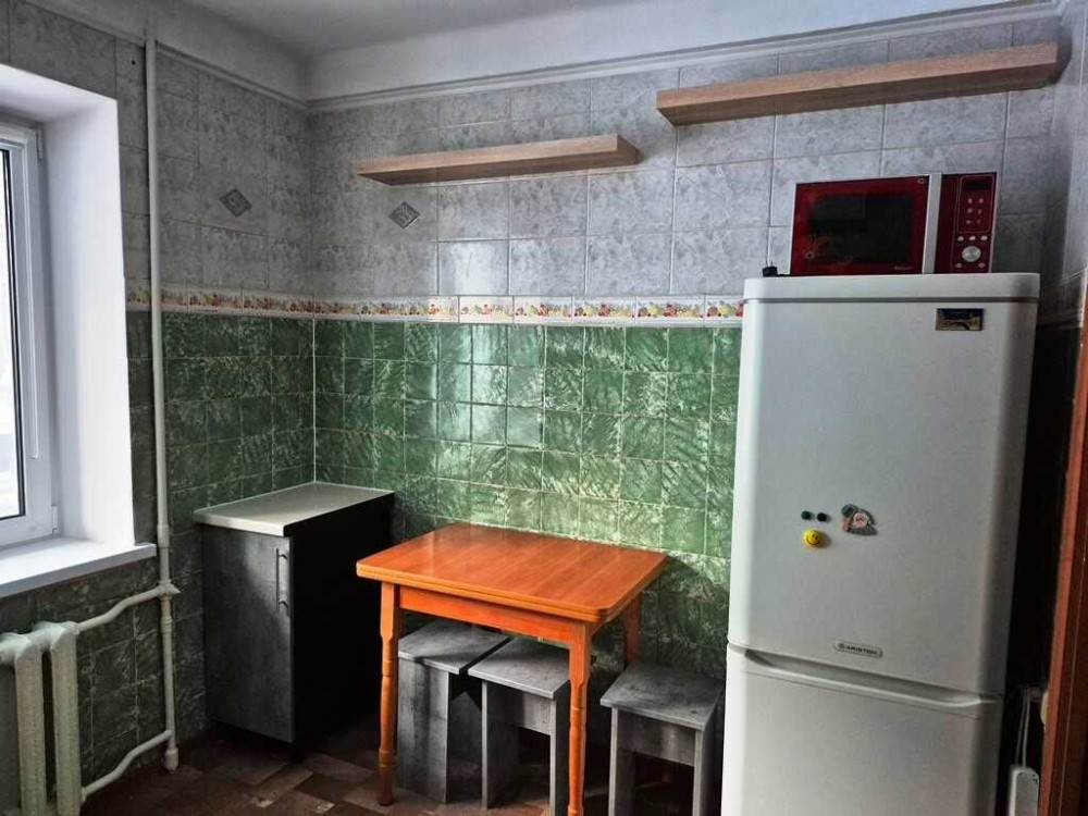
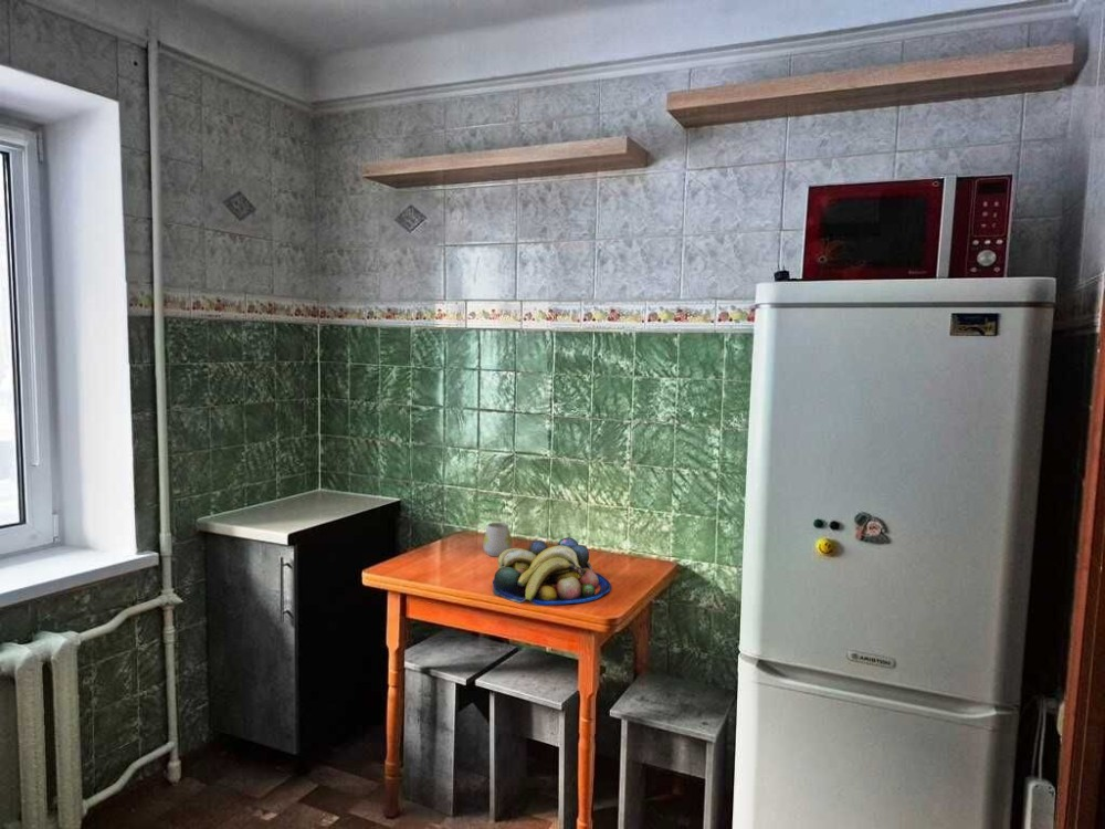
+ mug (497, 537)
+ fruit bowl (552, 565)
